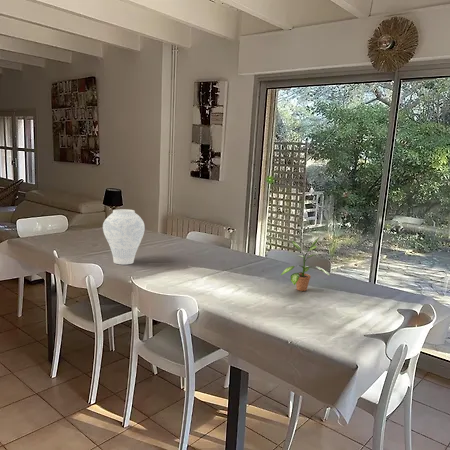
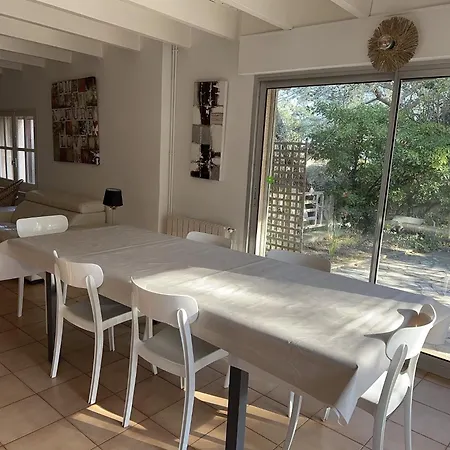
- vase (123, 236)
- potted plant (304, 263)
